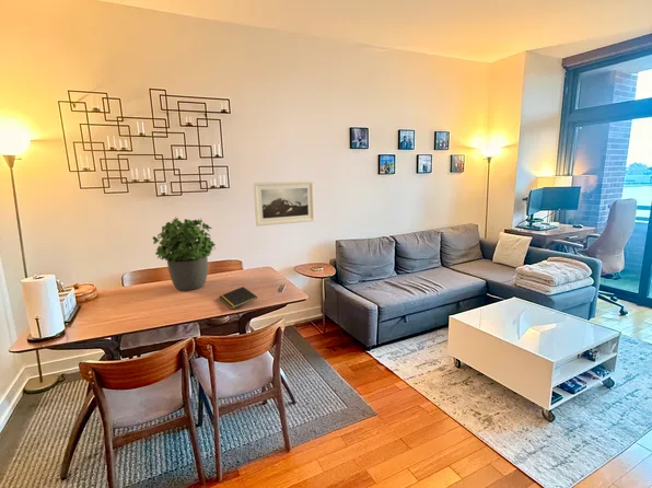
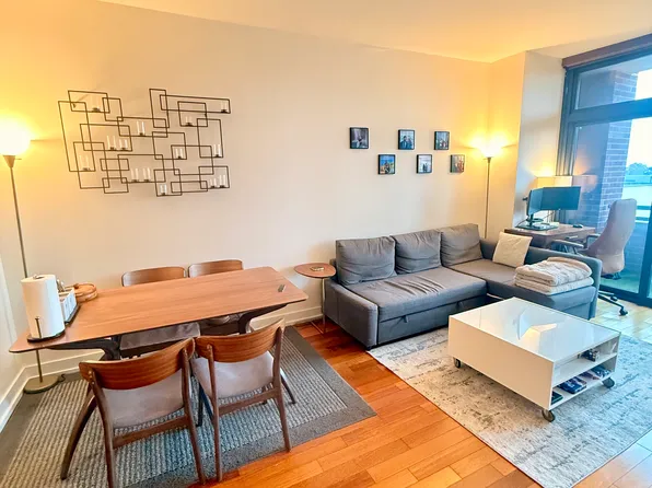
- notepad (237, 297)
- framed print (286, 202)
- potted plant (186, 252)
